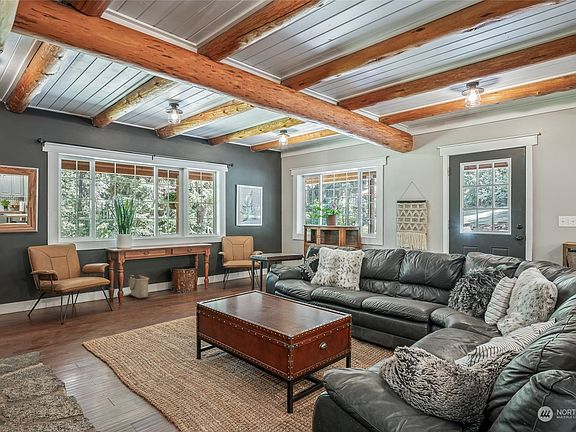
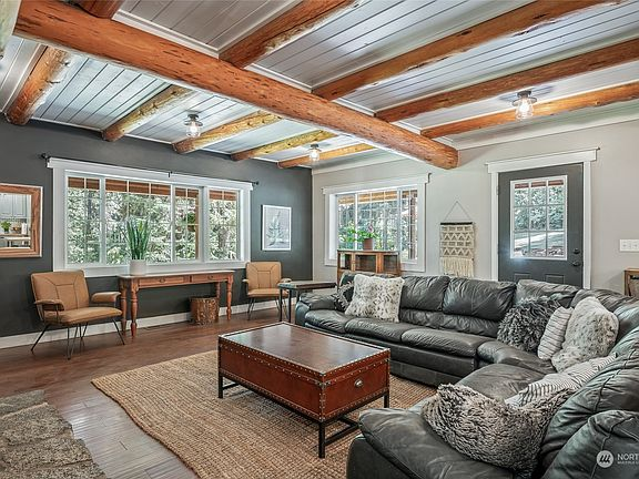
- basket (138, 286)
